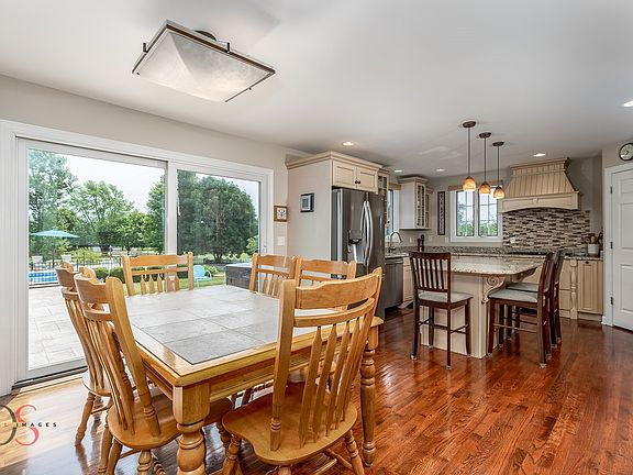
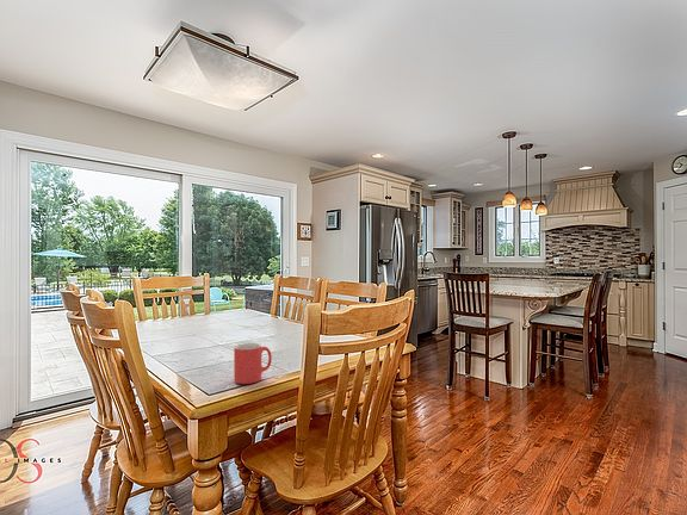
+ mug (253, 362)
